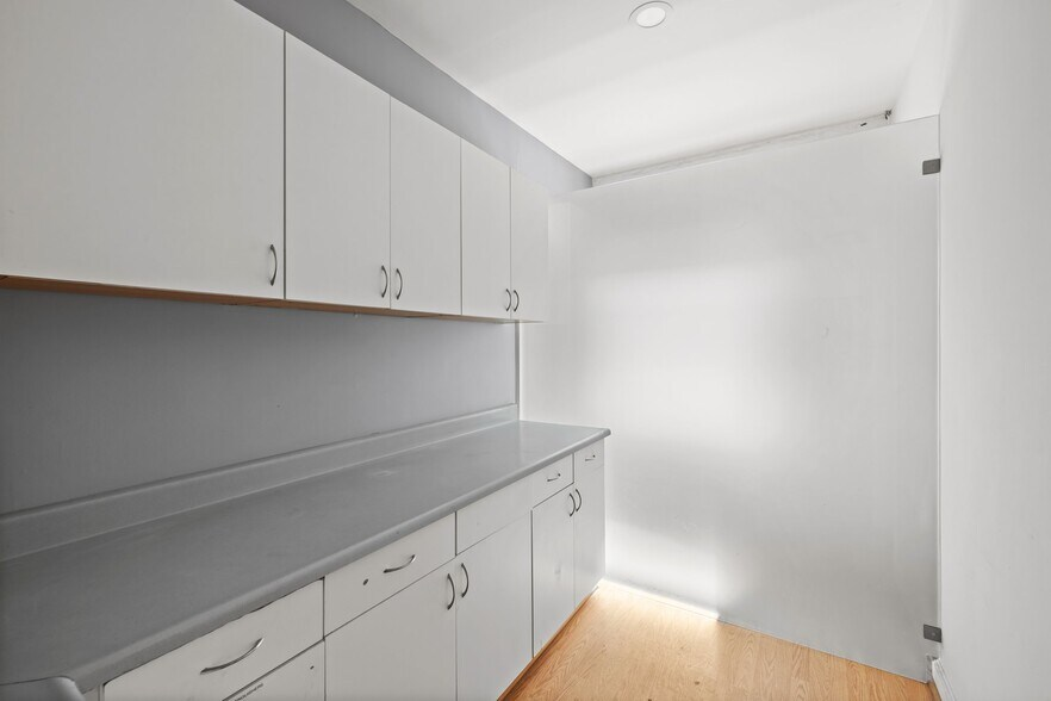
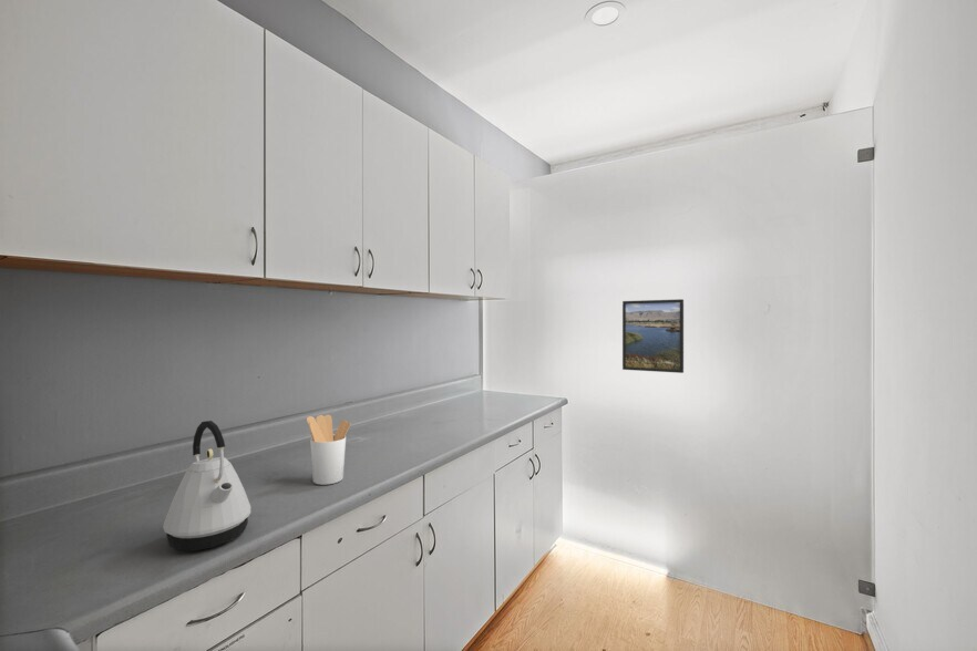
+ utensil holder (325, 446)
+ kettle (209, 479)
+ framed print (651, 335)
